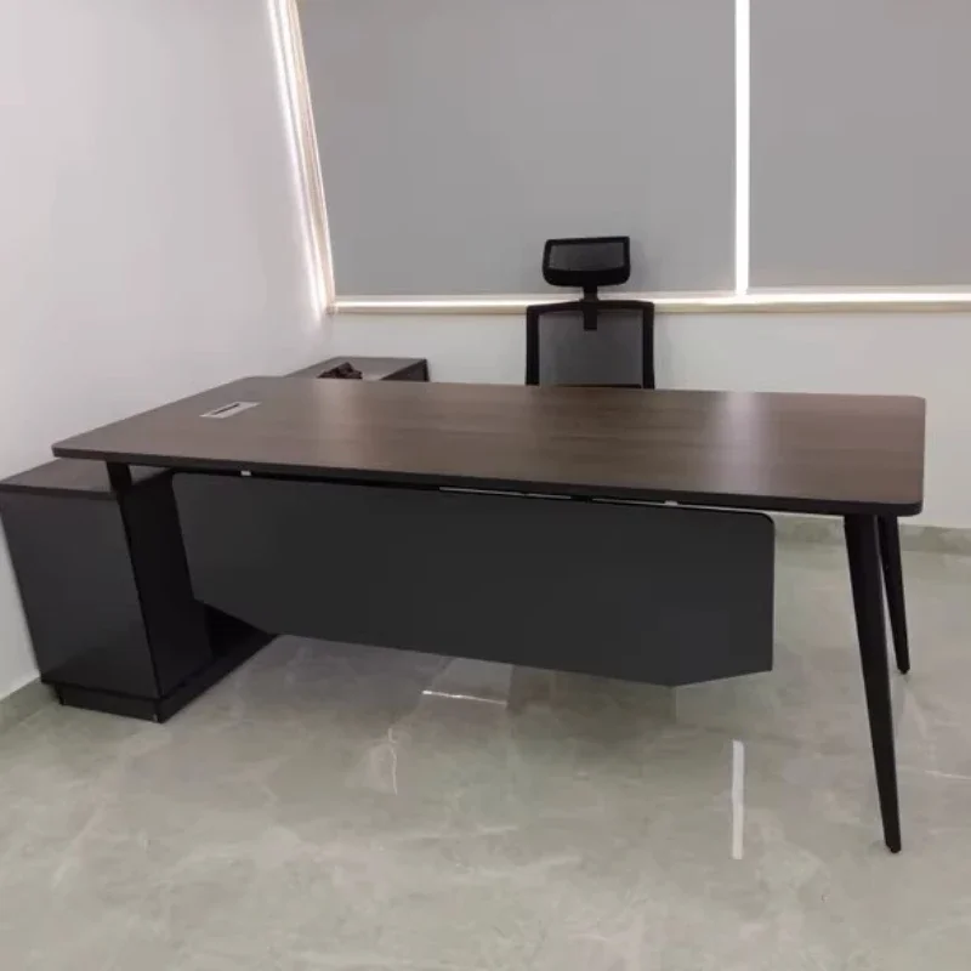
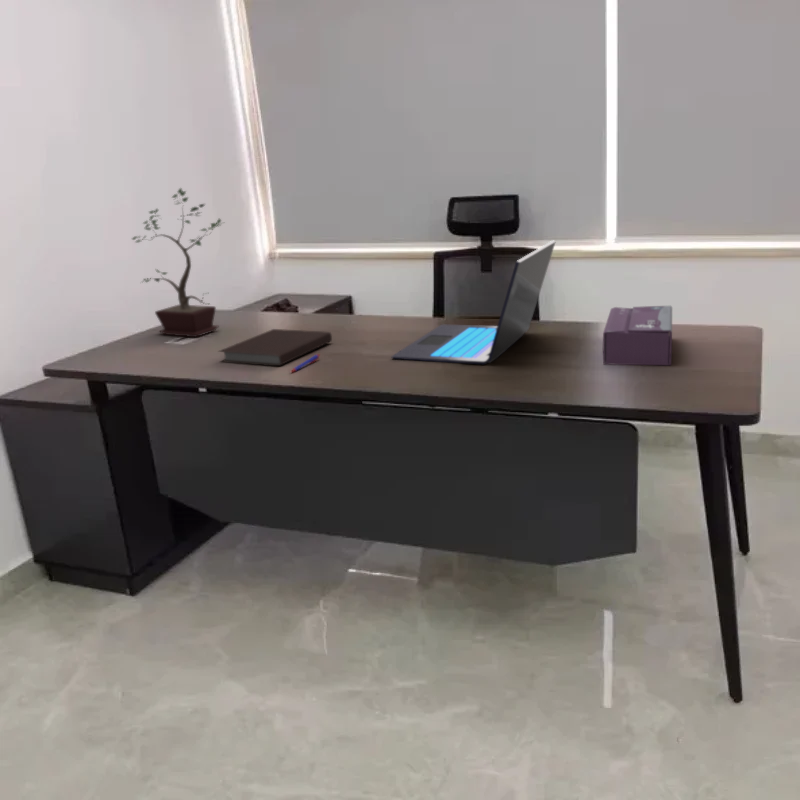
+ potted plant (186, 263)
+ laptop (475, 325)
+ notebook (276, 346)
+ pen (305, 363)
+ tissue box (638, 333)
